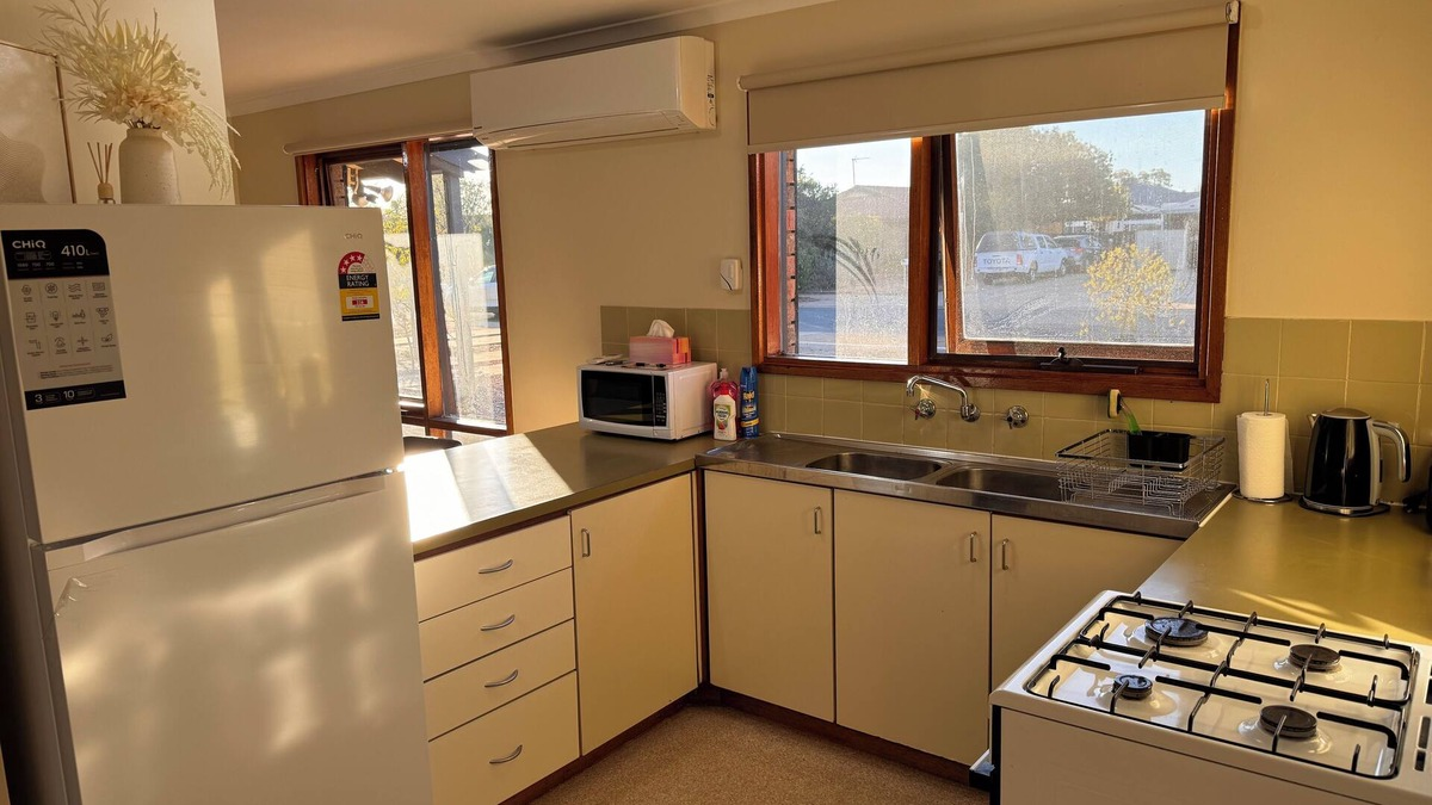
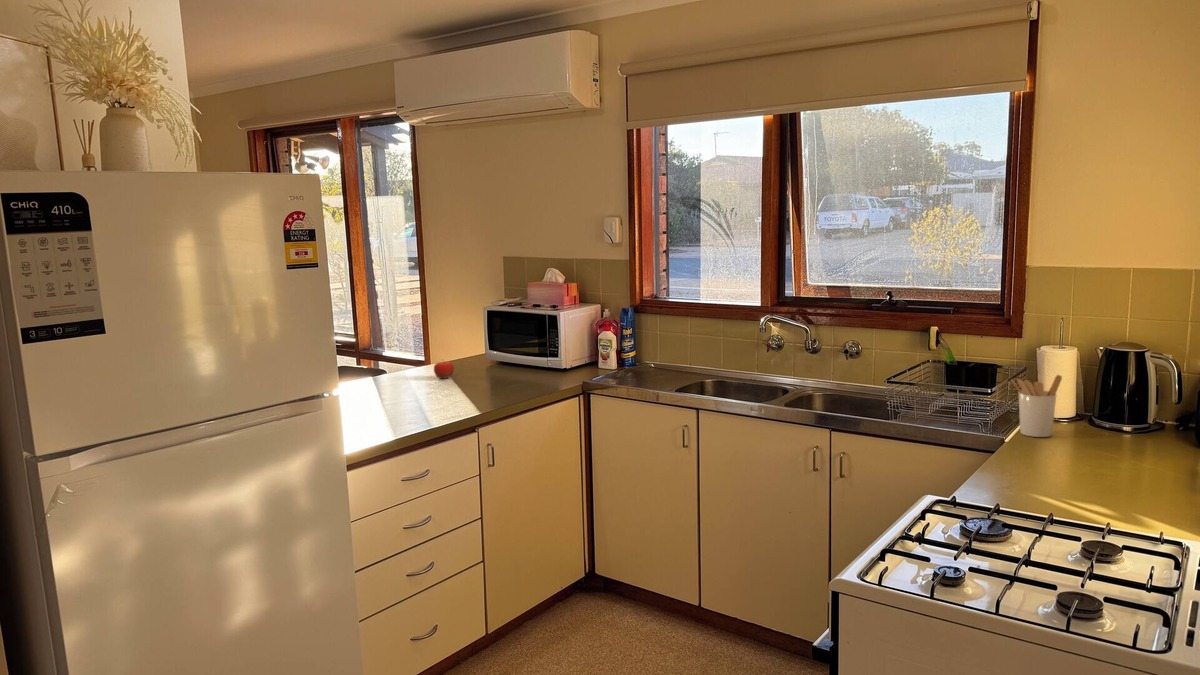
+ fruit (443, 368)
+ utensil holder (1034, 404)
